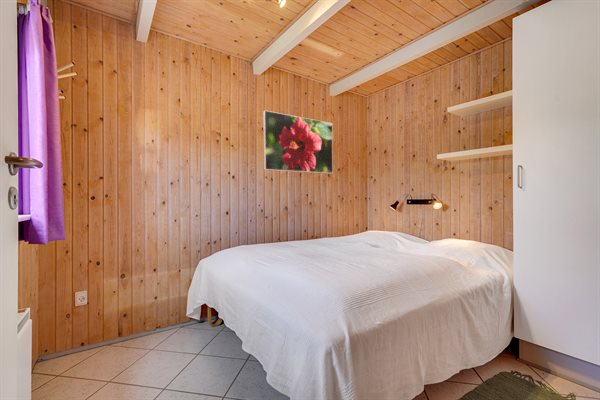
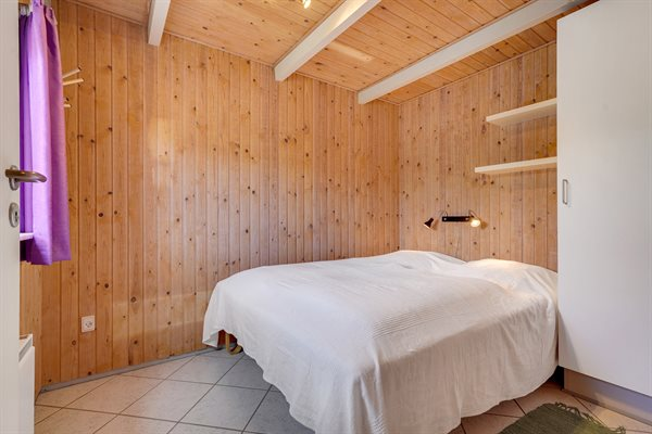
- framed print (300, 144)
